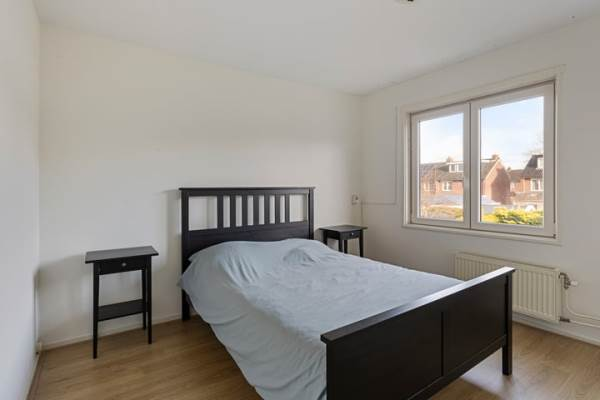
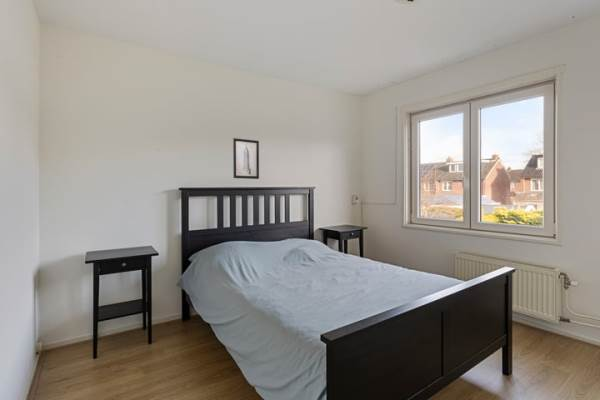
+ wall art (246, 159)
